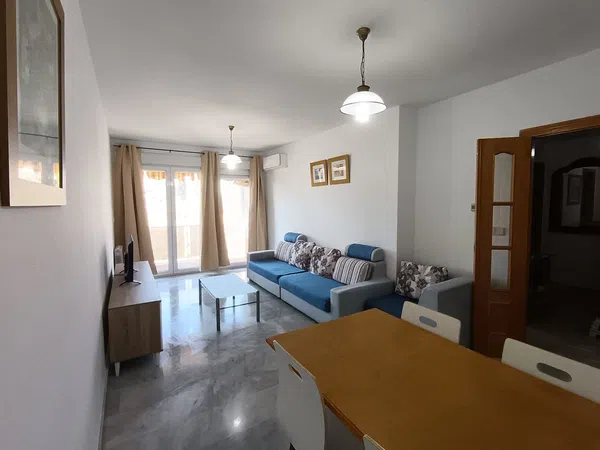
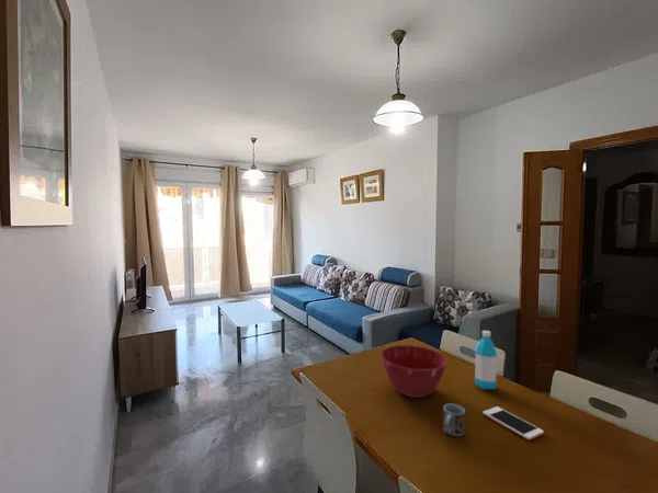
+ mixing bowl (412, 372)
+ cell phone (511, 422)
+ water bottle (486, 358)
+ cup (452, 421)
